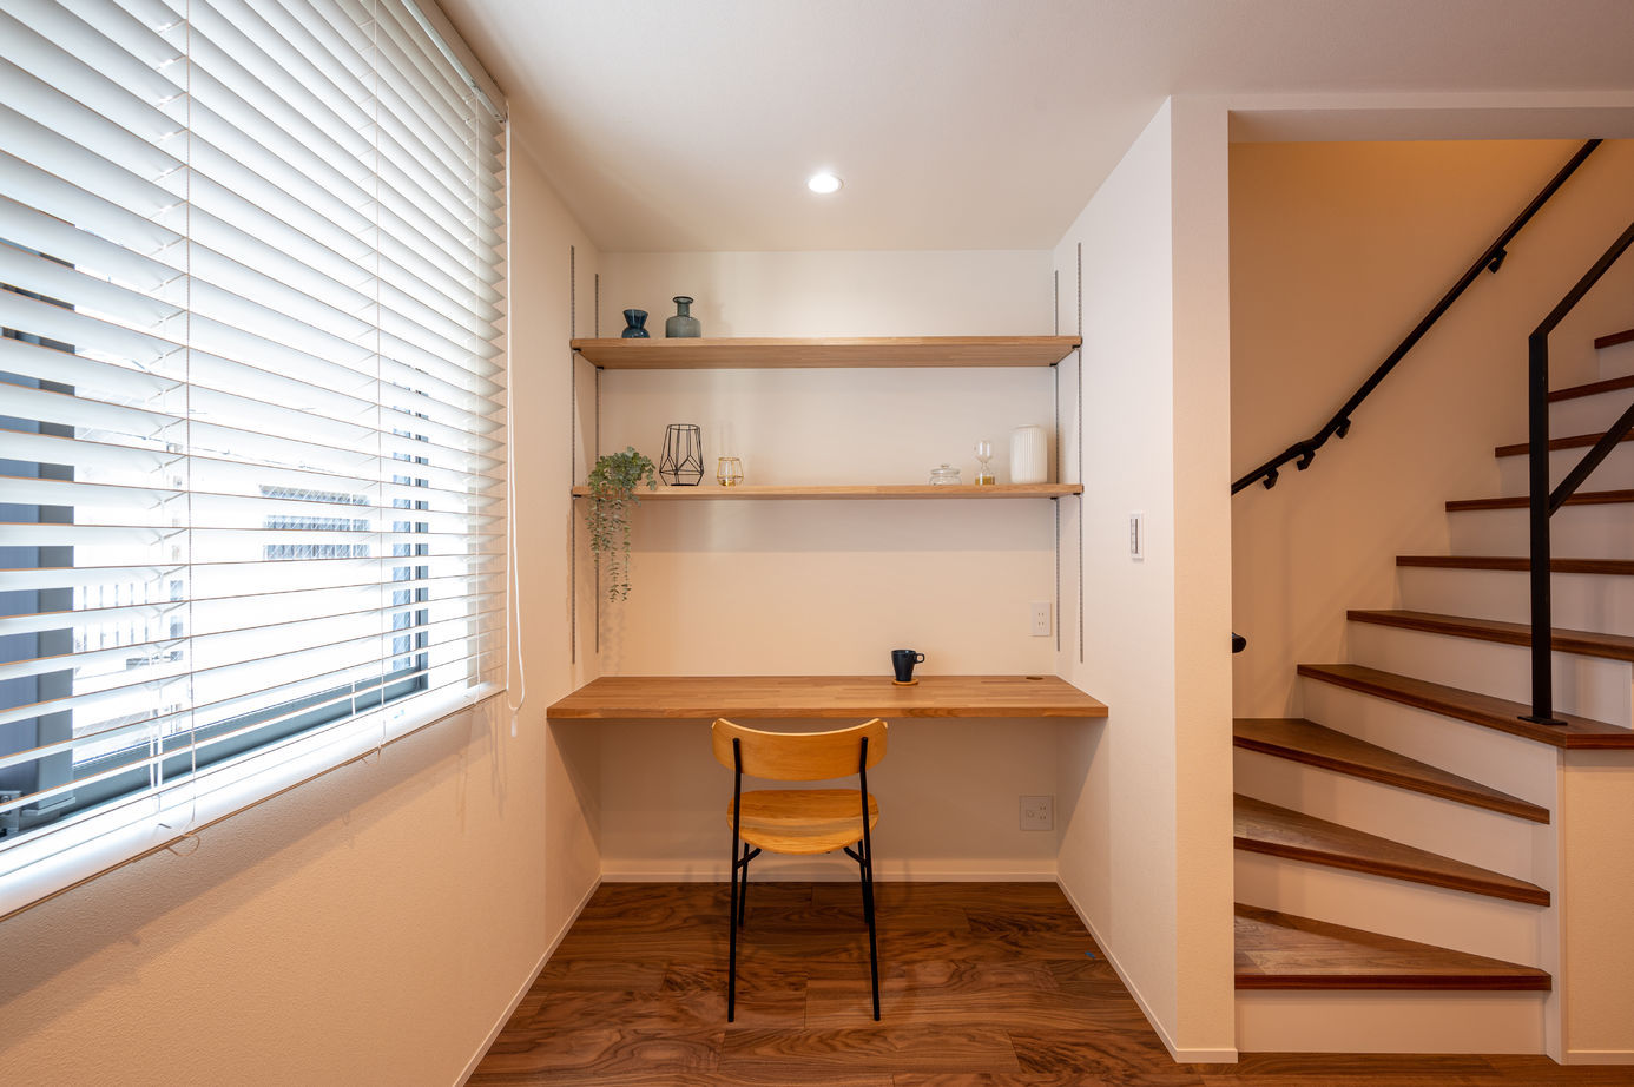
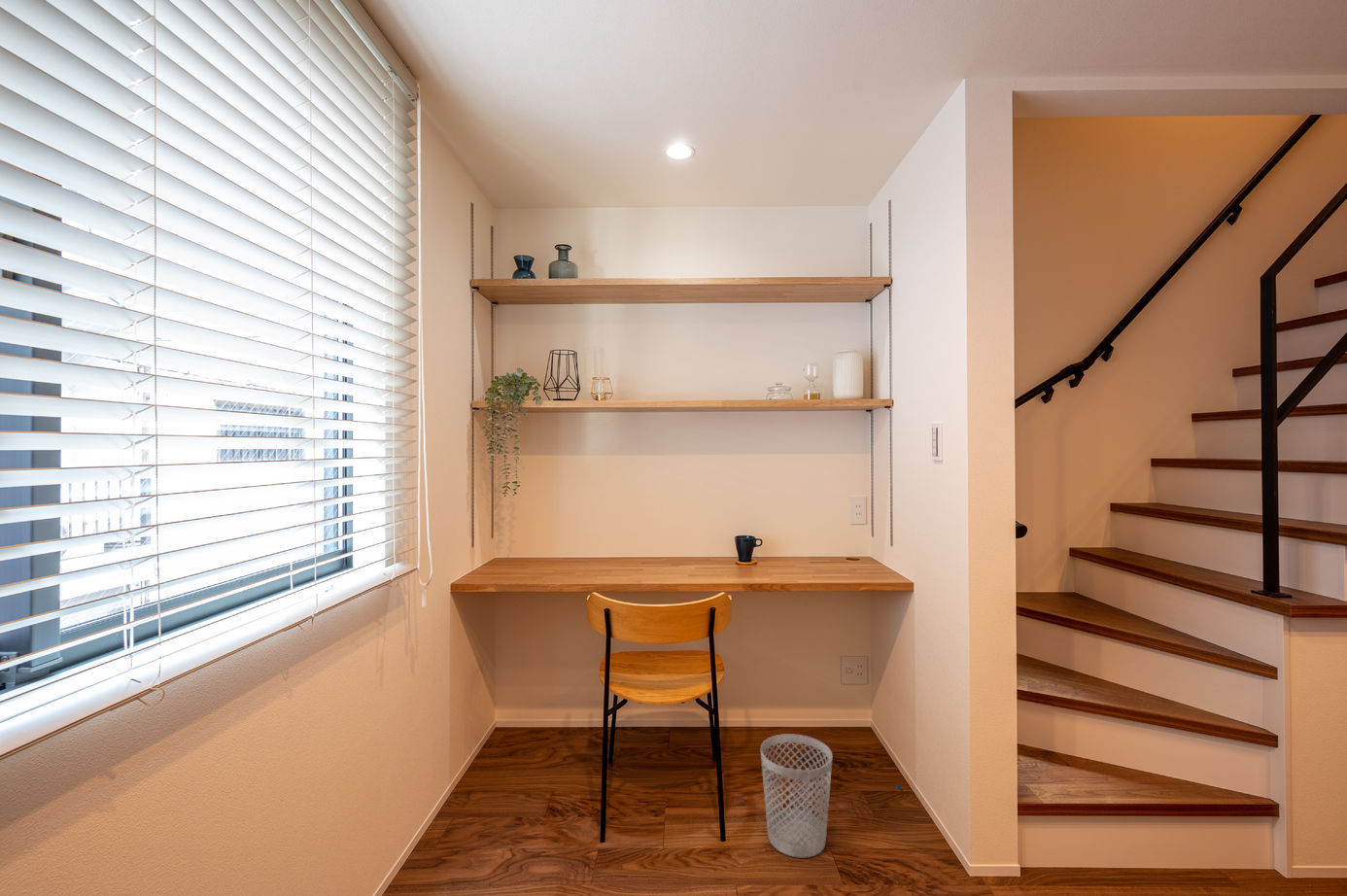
+ wastebasket (796, 795)
